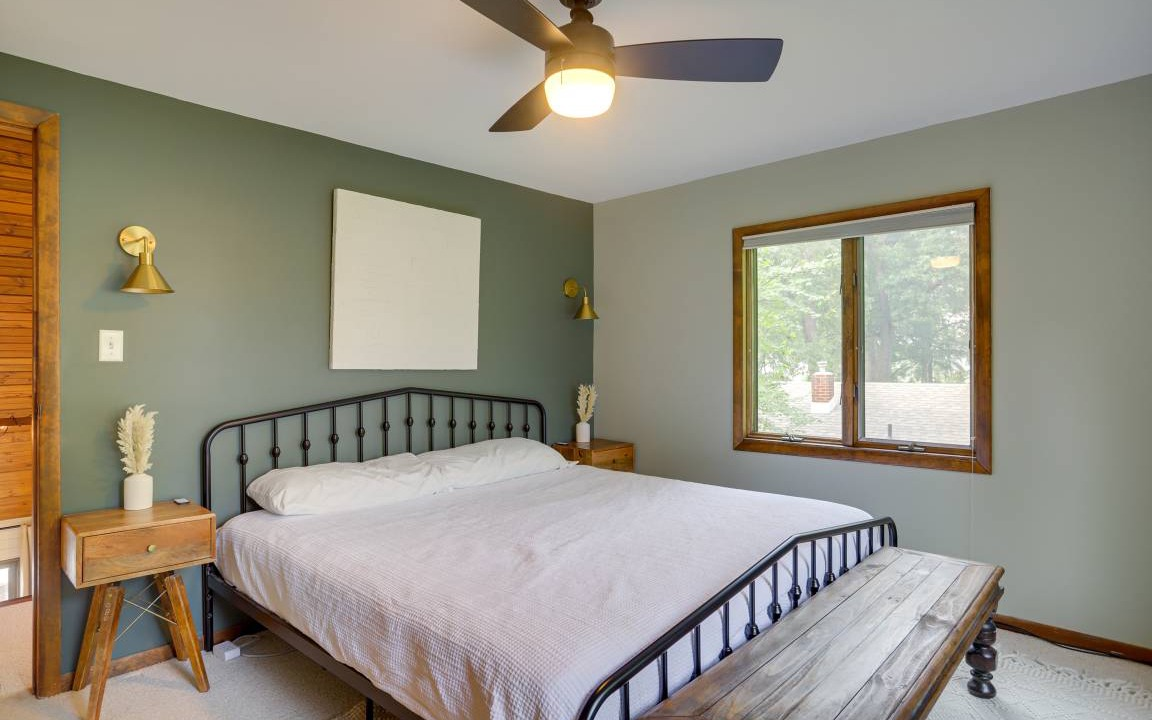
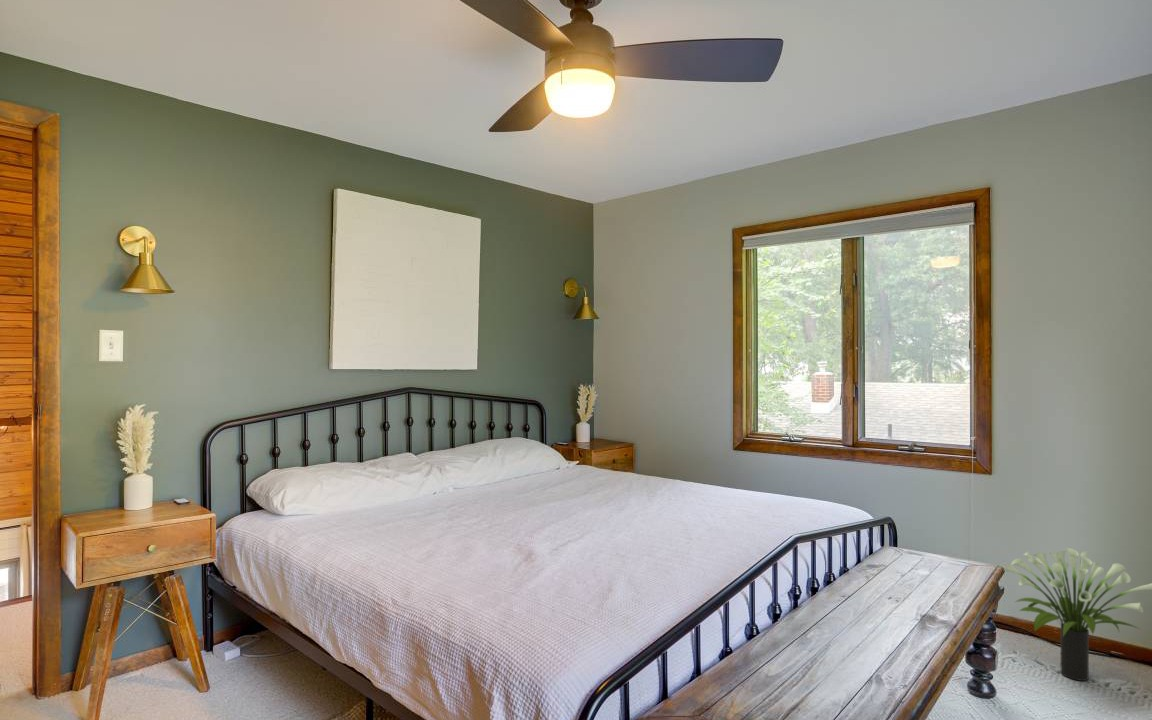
+ potted plant (1078, 613)
